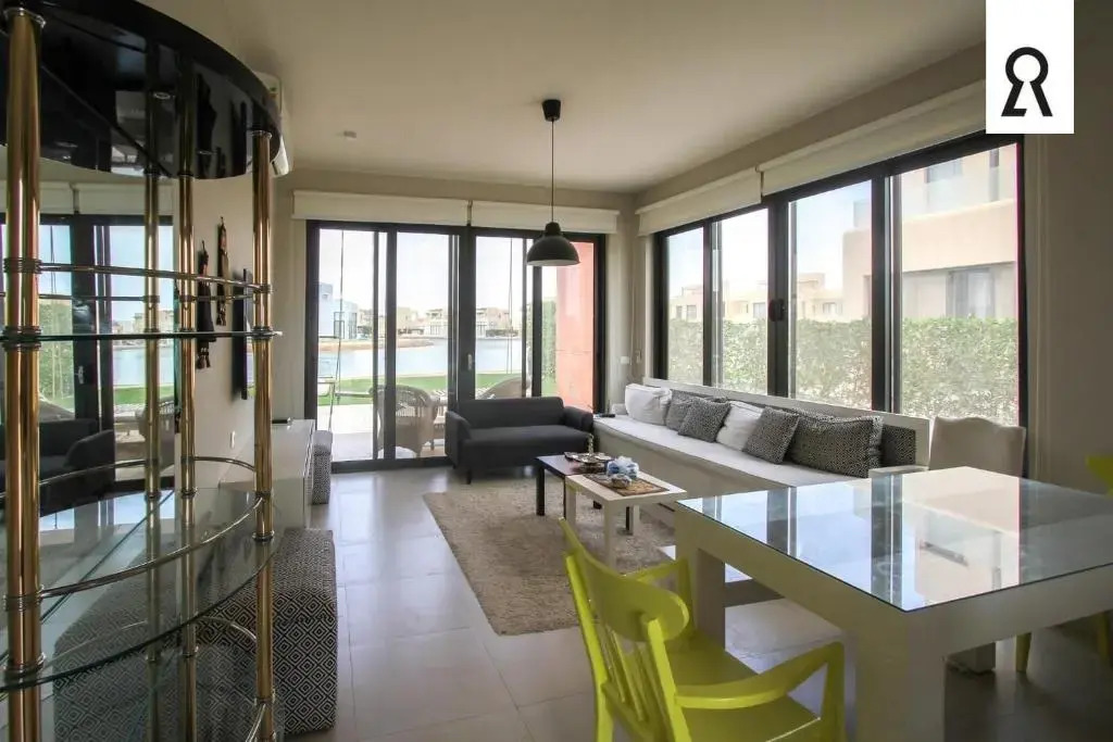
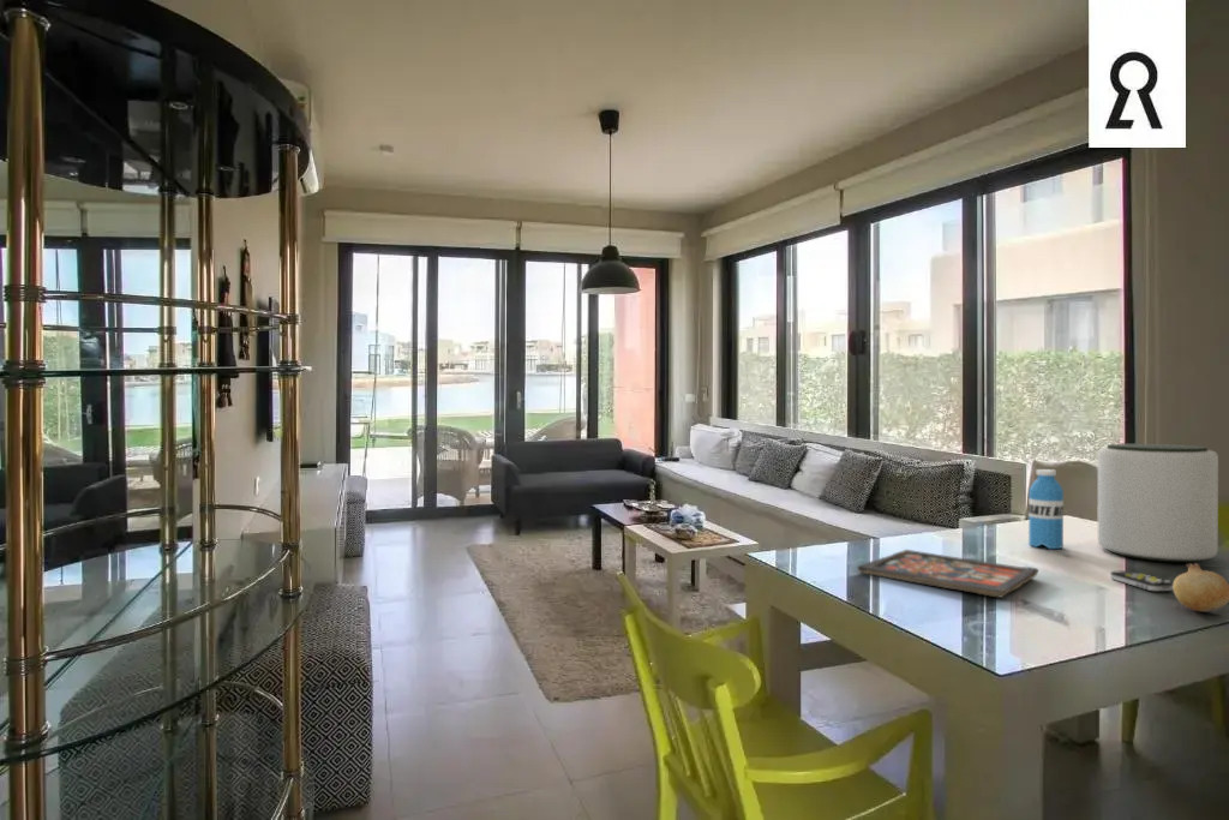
+ fruit (1200, 587)
+ water bottle (1045, 508)
+ board game (945, 570)
+ plant pot (1155, 499)
+ remote control (1140, 580)
